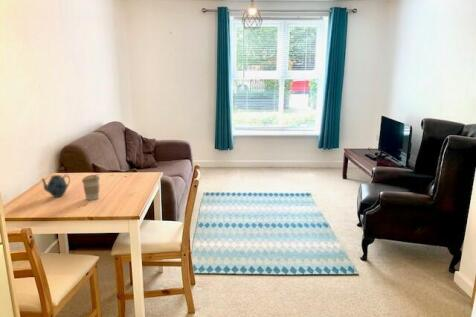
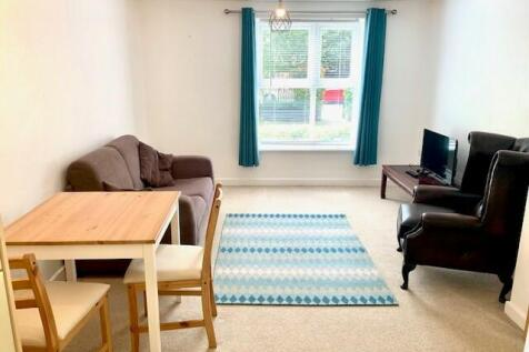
- coffee cup (91, 187)
- teapot (56, 185)
